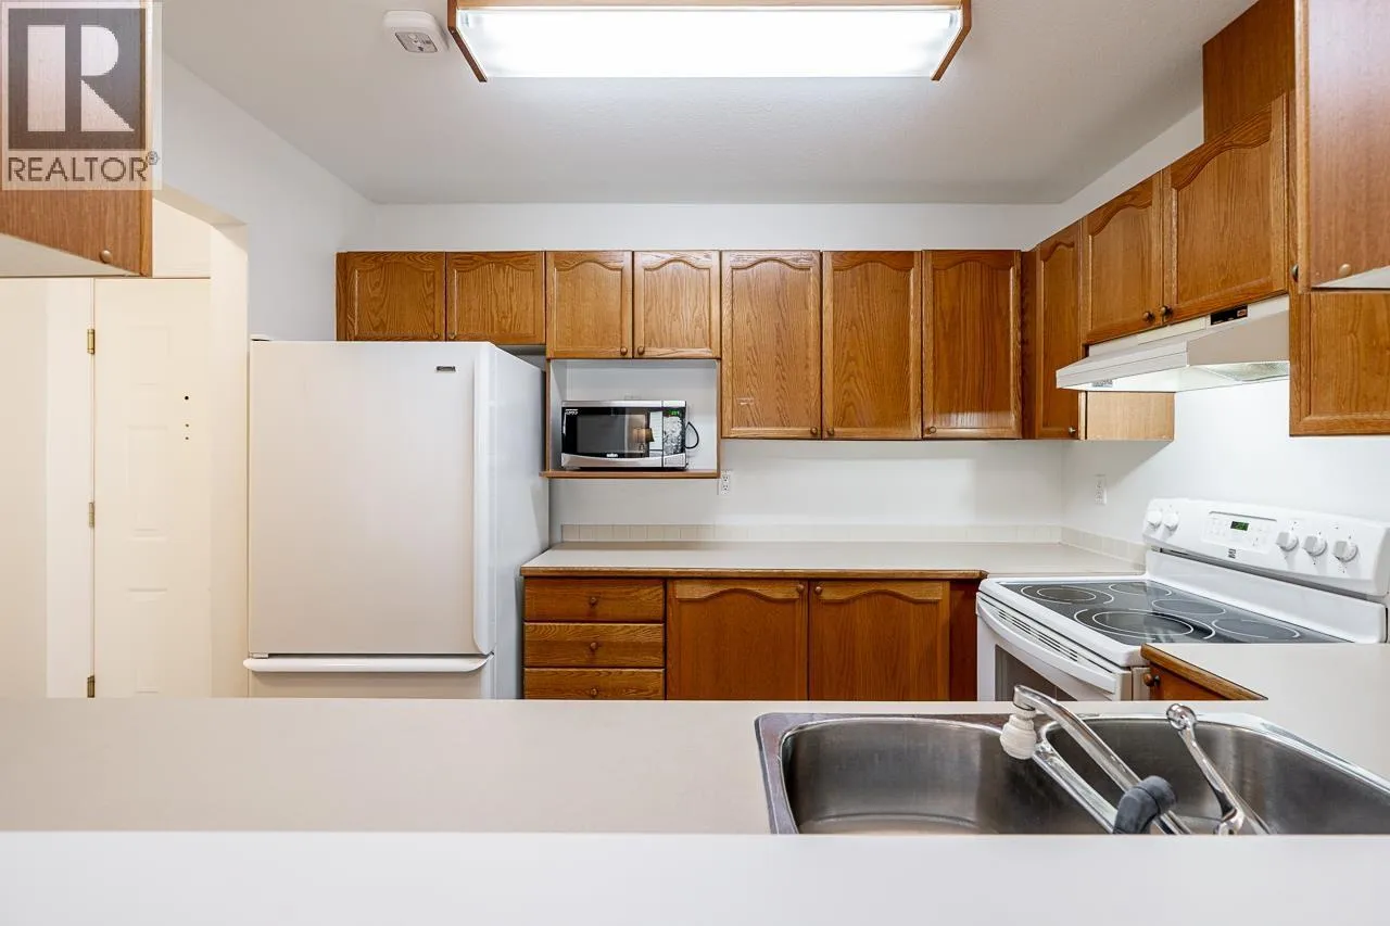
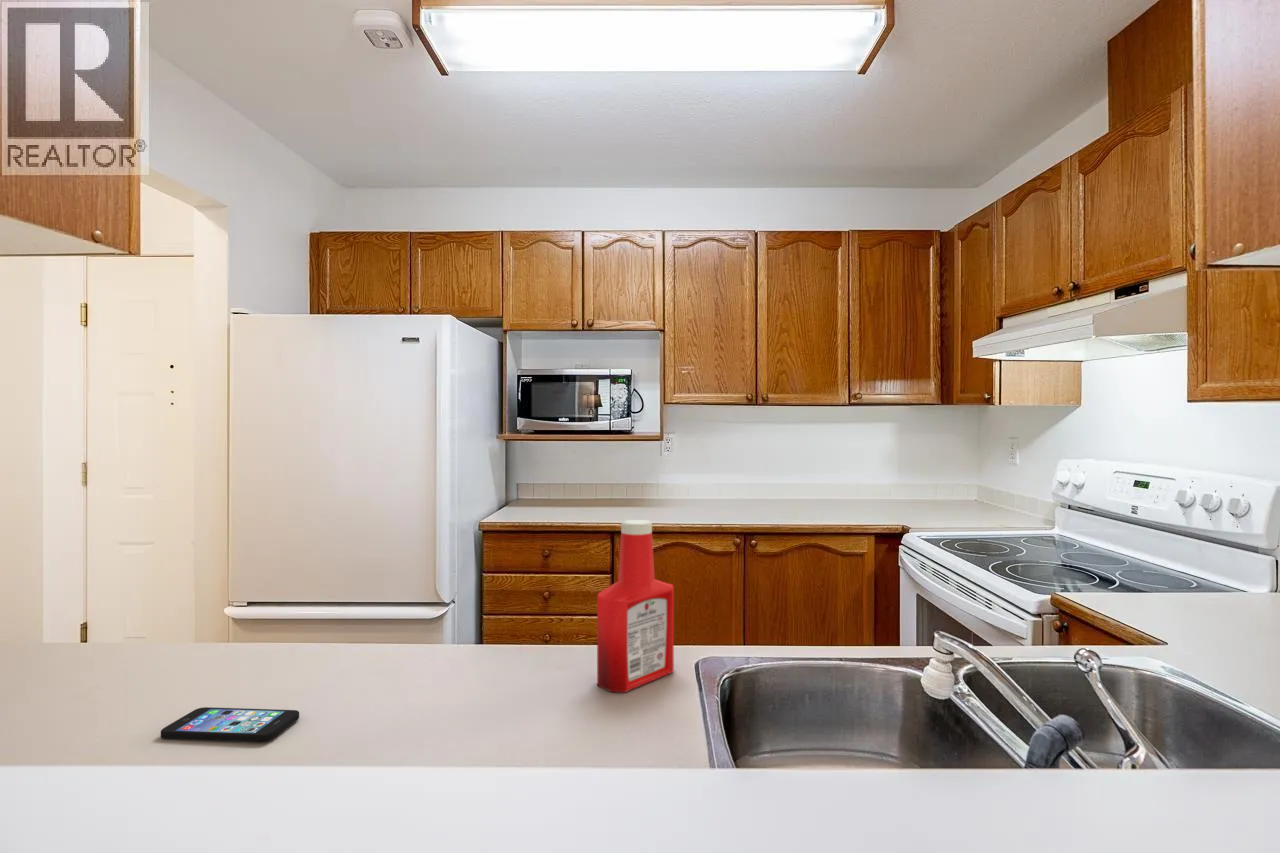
+ smartphone (232, 723)
+ soap bottle (636, 599)
